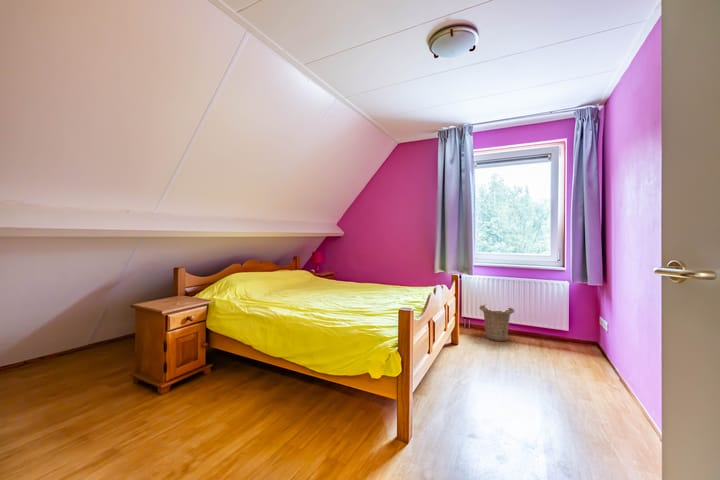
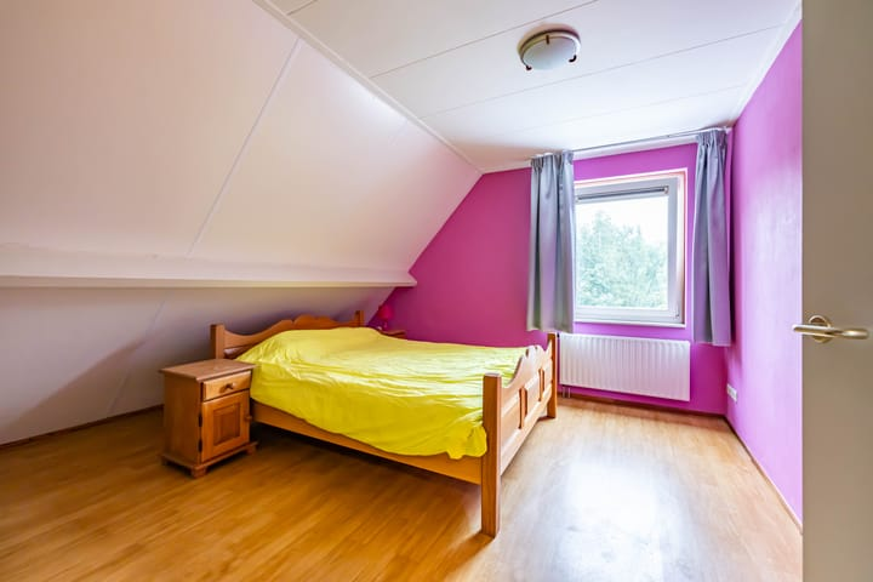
- basket (496, 322)
